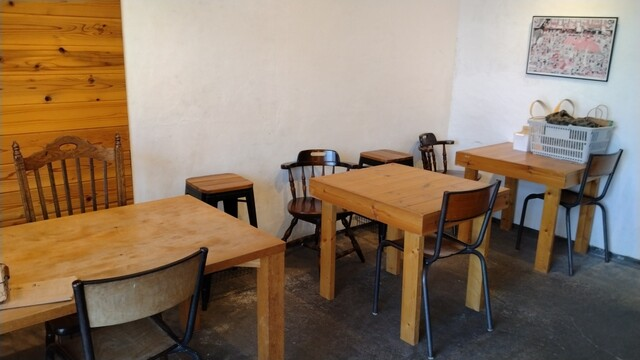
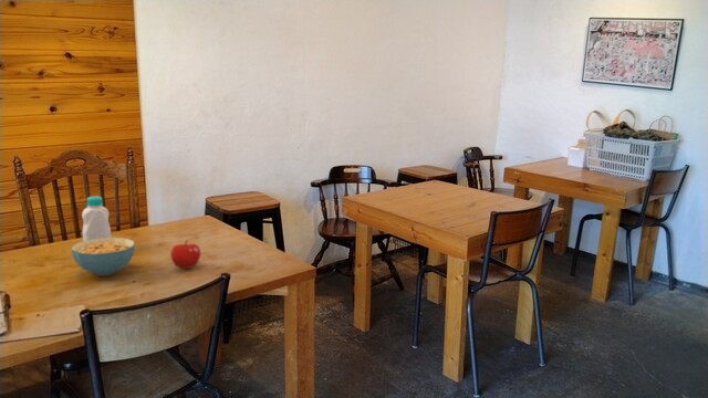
+ bottle (95, 223)
+ cereal bowl (104, 259)
+ fruit (186, 253)
